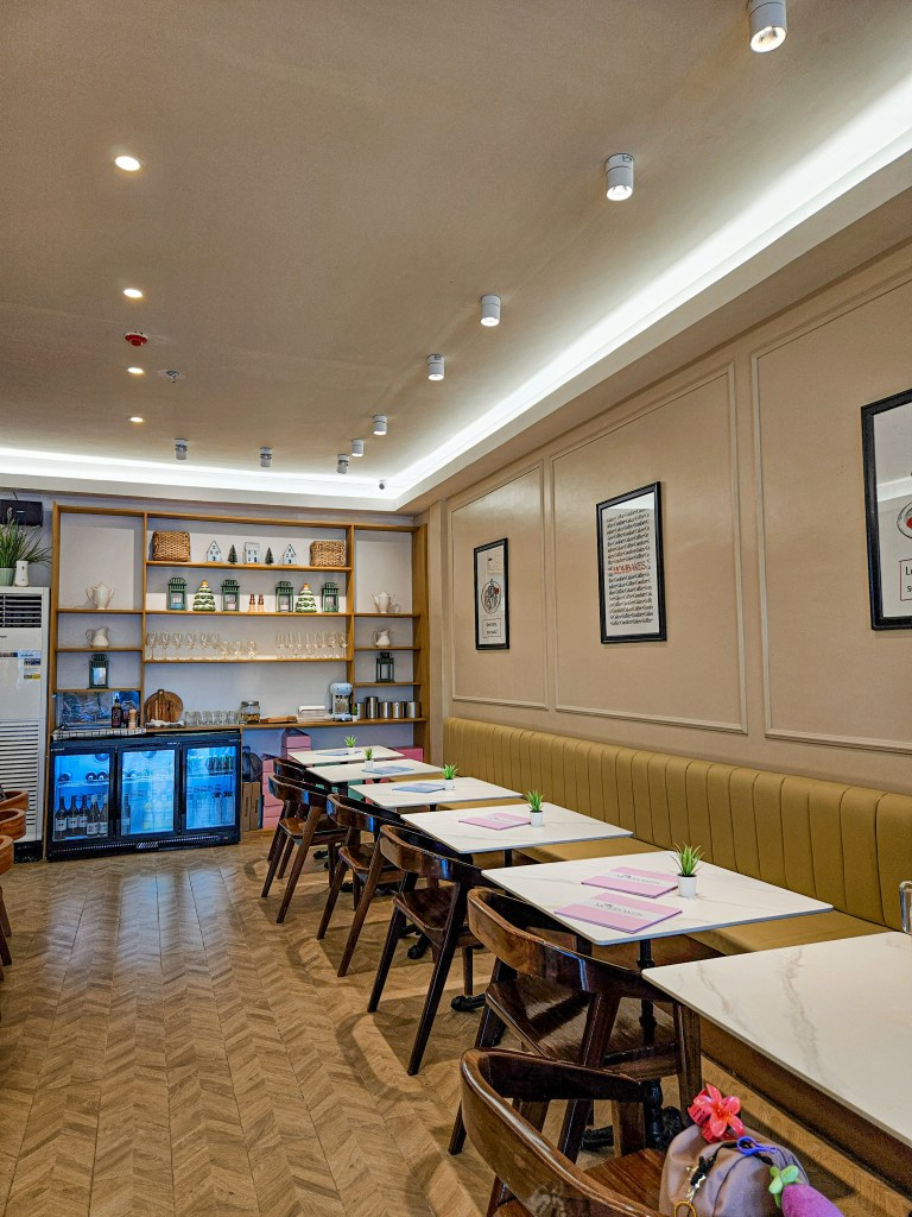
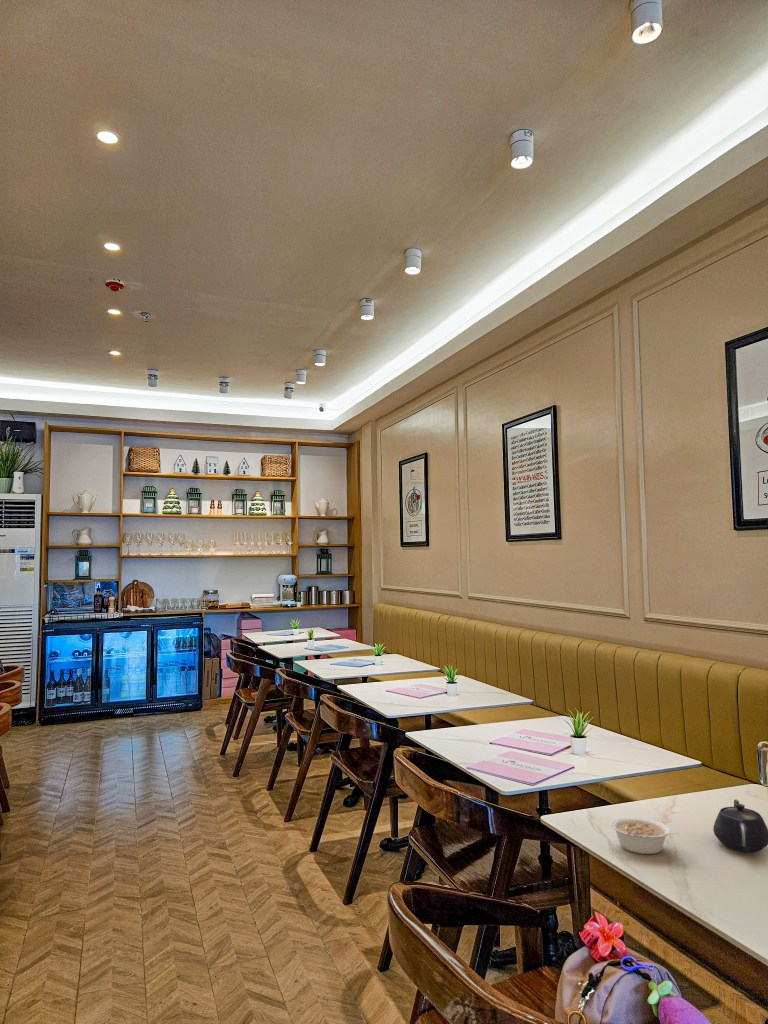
+ legume (643, 835)
+ teapot (740, 823)
